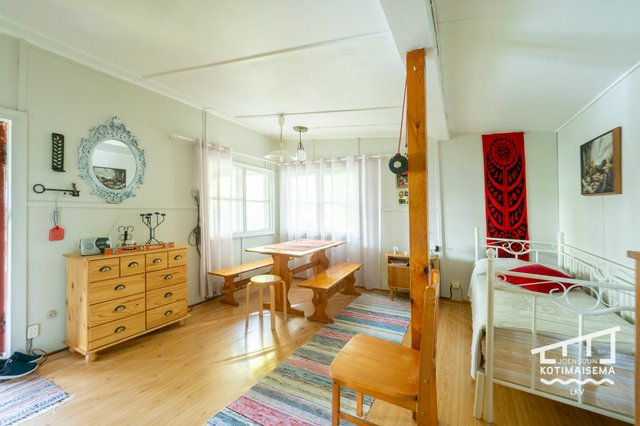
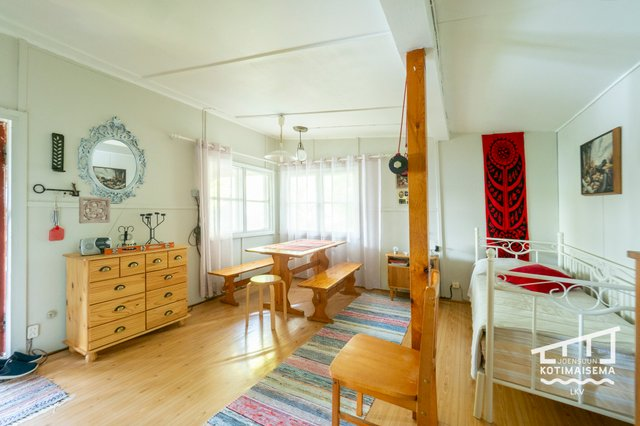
+ wall ornament (94, 210)
